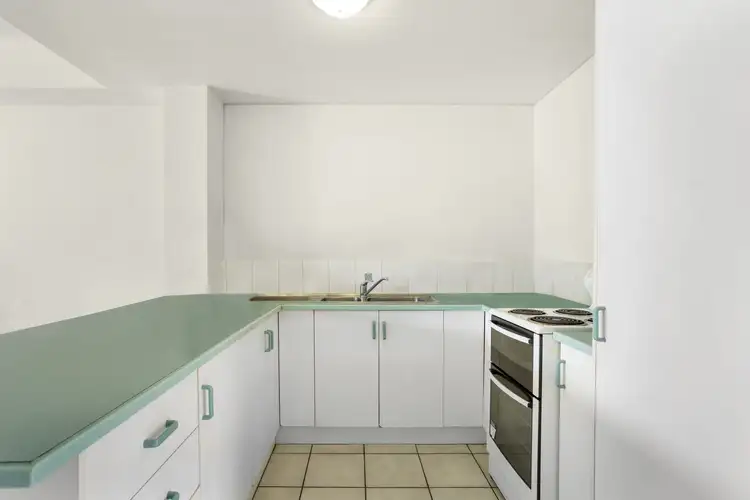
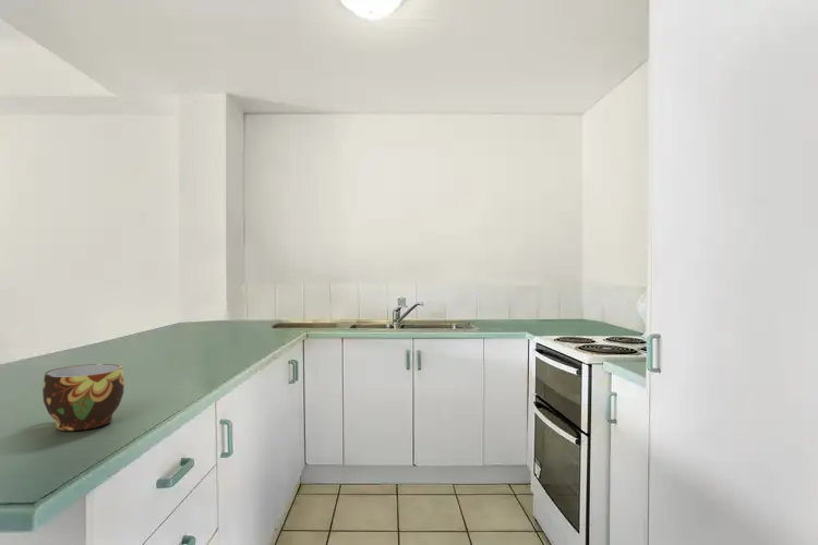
+ cup (81, 397)
